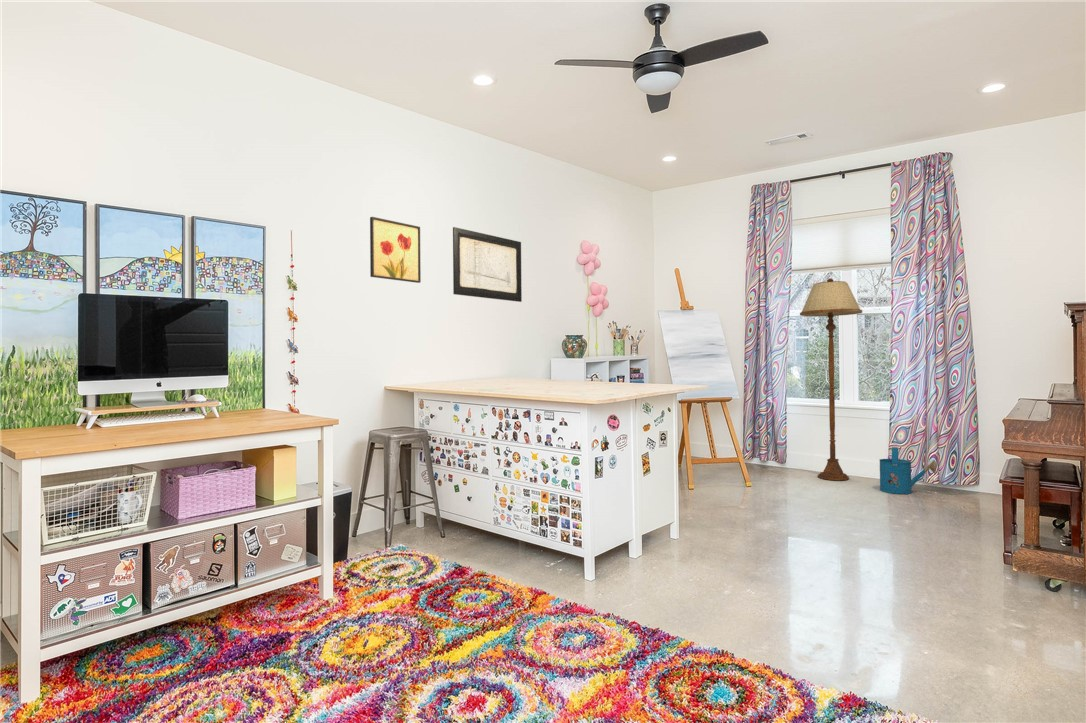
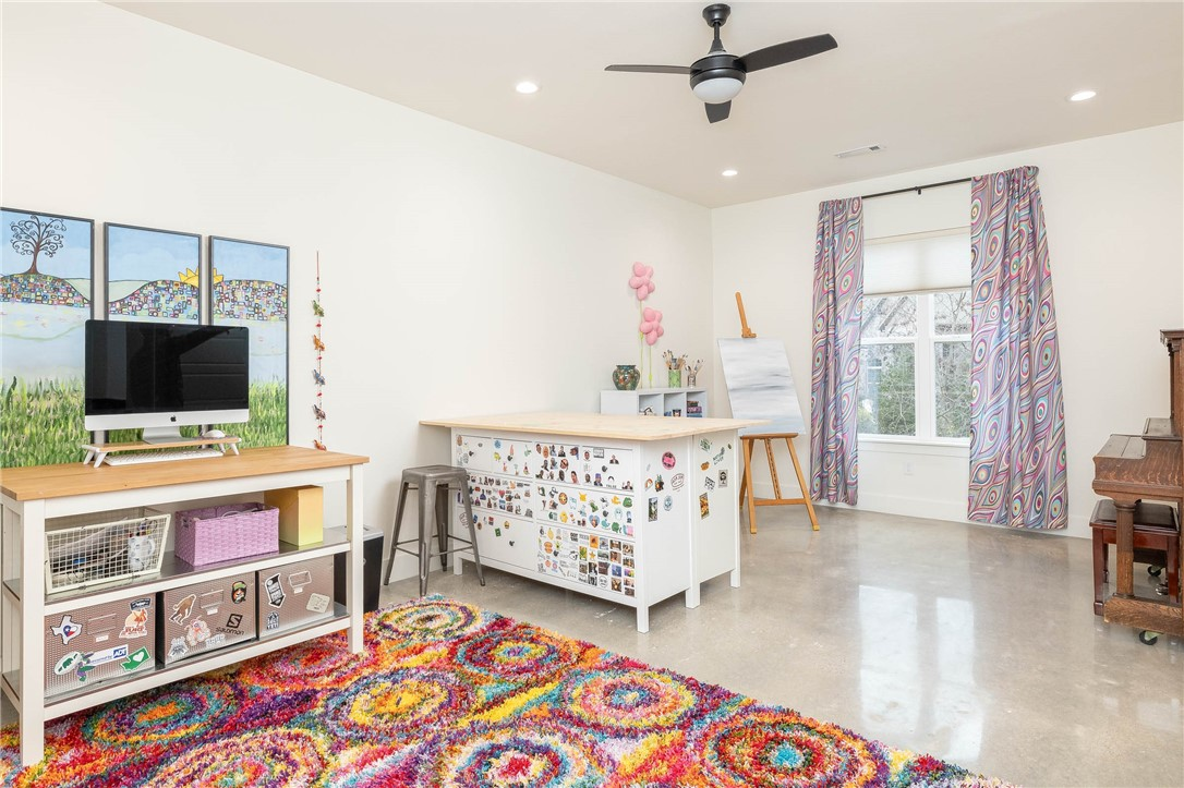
- wall art (395, 251)
- floor lamp (831, 377)
- wall art (489, 266)
- watering can (907, 470)
